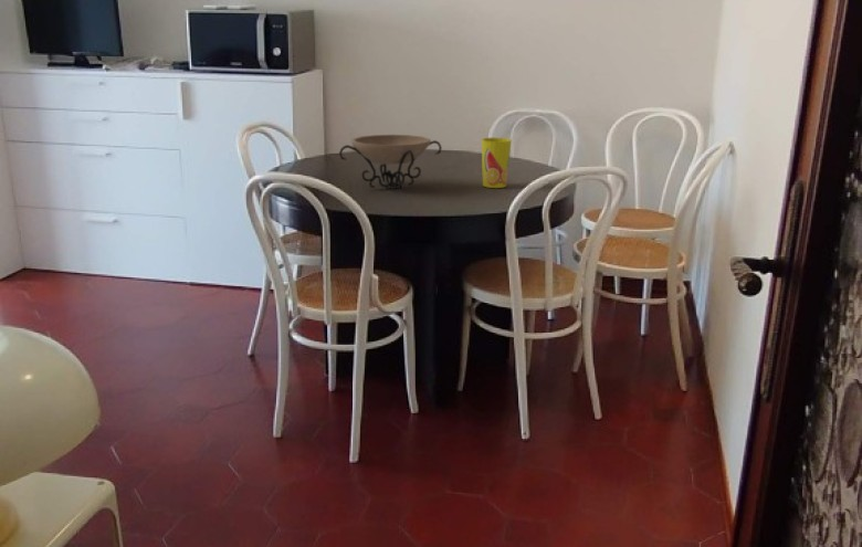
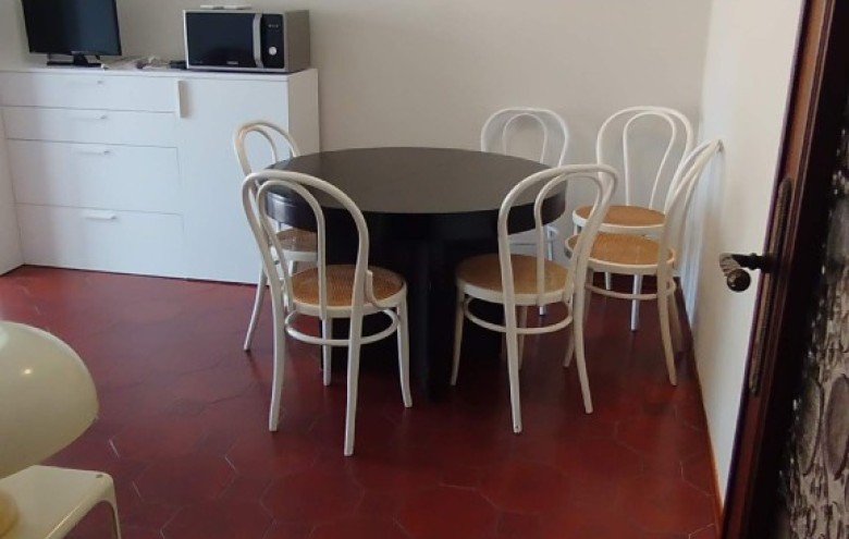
- cup (495, 162)
- decorative bowl (391, 162)
